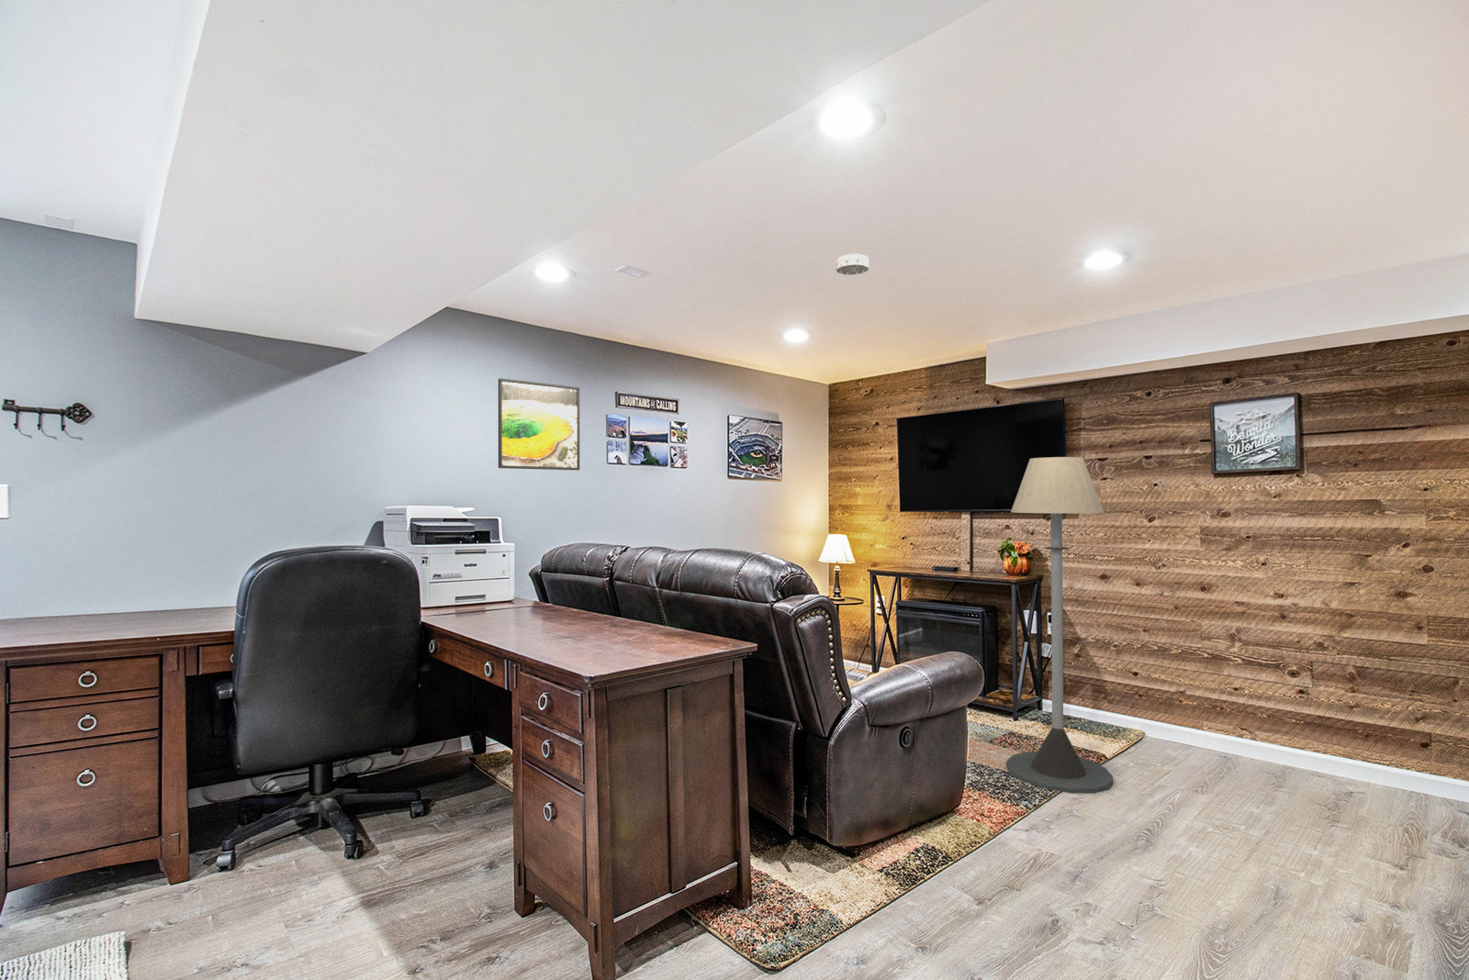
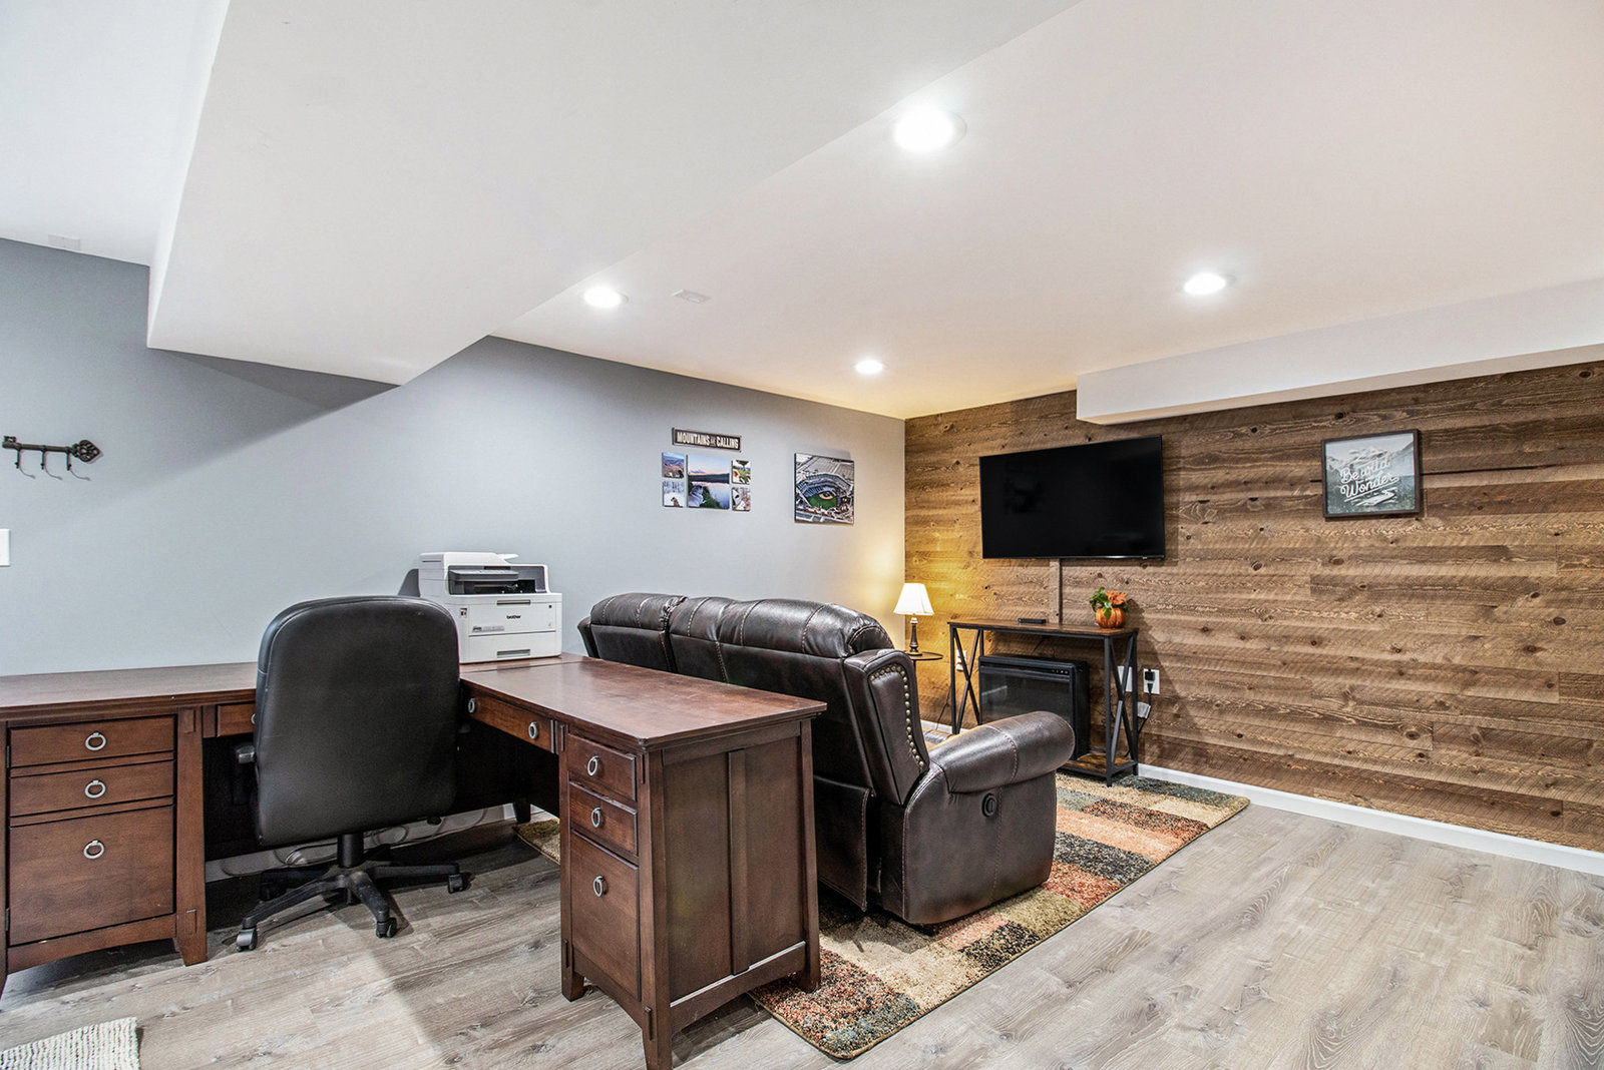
- smoke detector (852, 264)
- floor lamp (1057, 616)
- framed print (540, 425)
